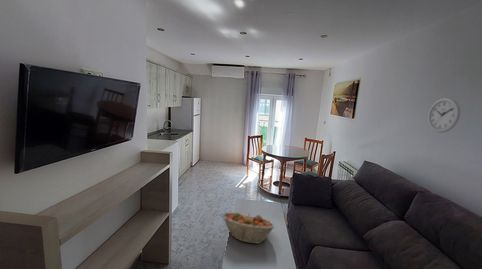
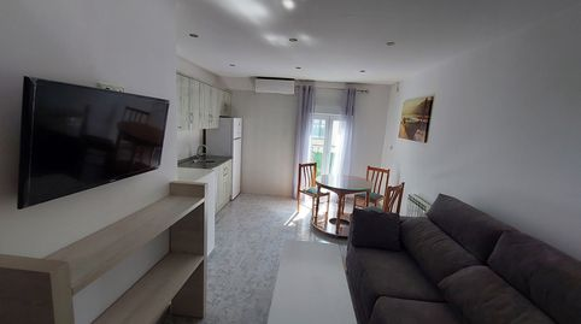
- wall clock (442, 115)
- fruit basket (247, 224)
